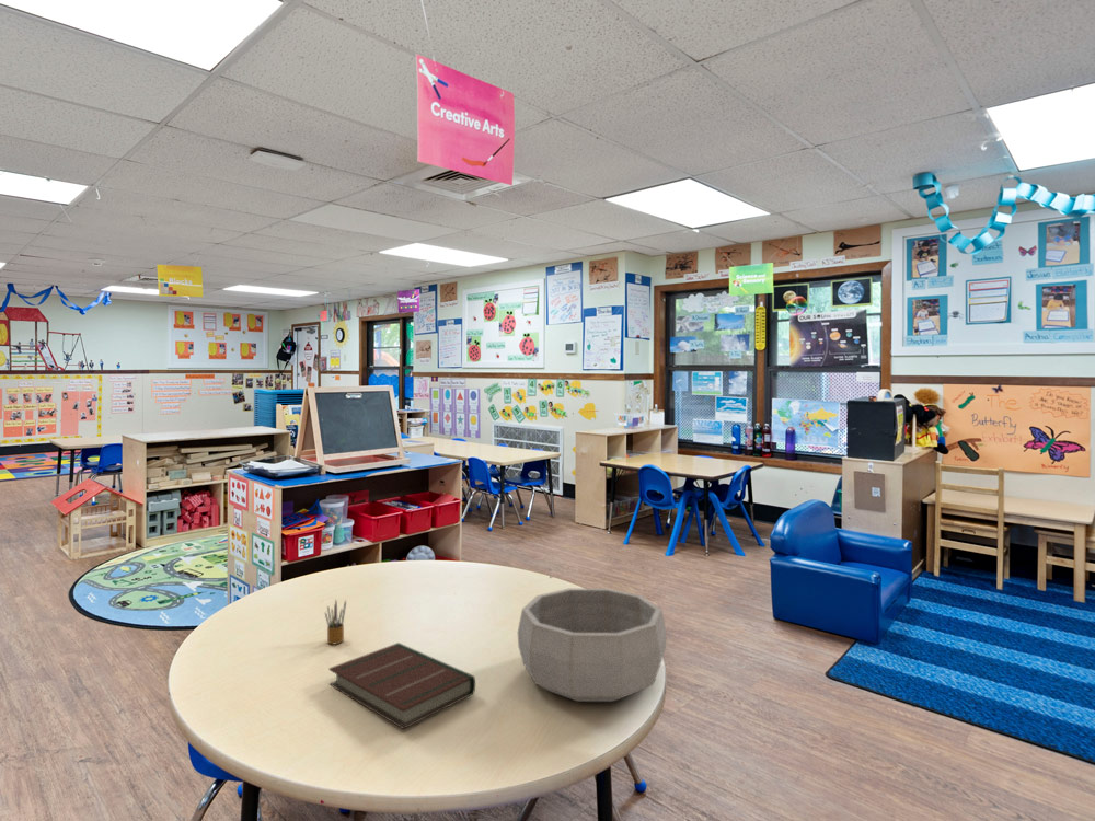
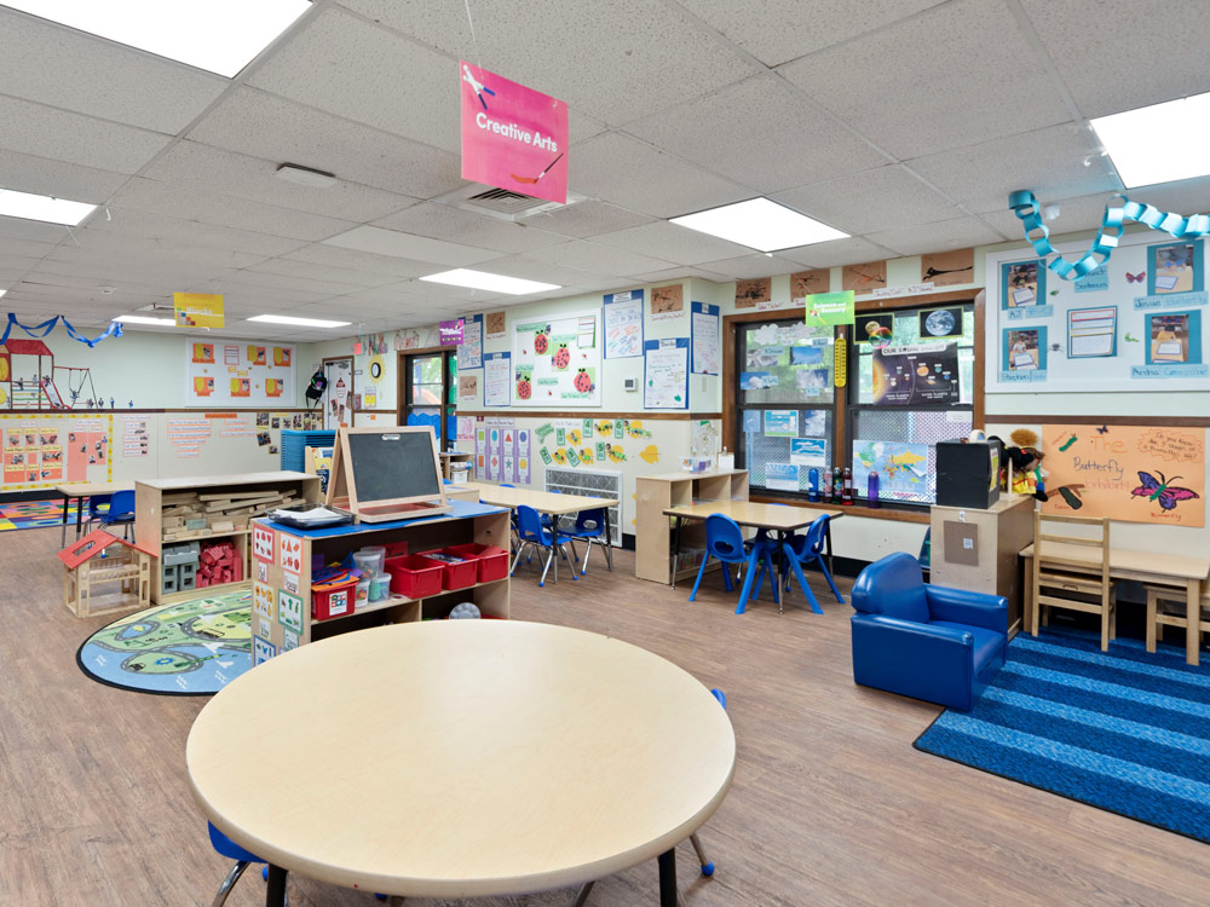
- decorative bowl (591, 643)
- book (401, 680)
- pencil box (336, 622)
